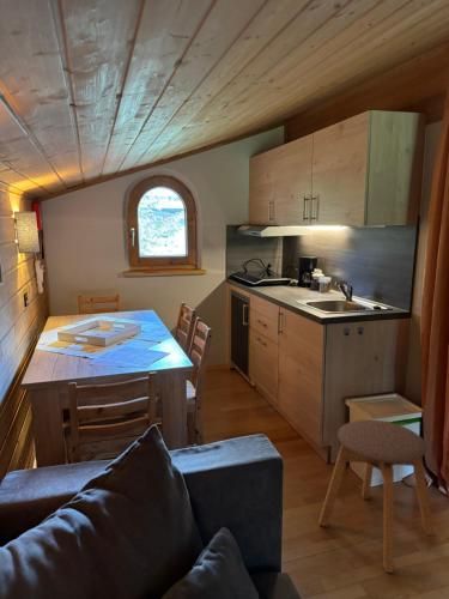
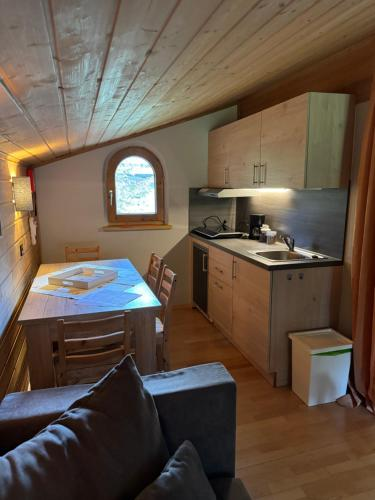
- stool (384, 482)
